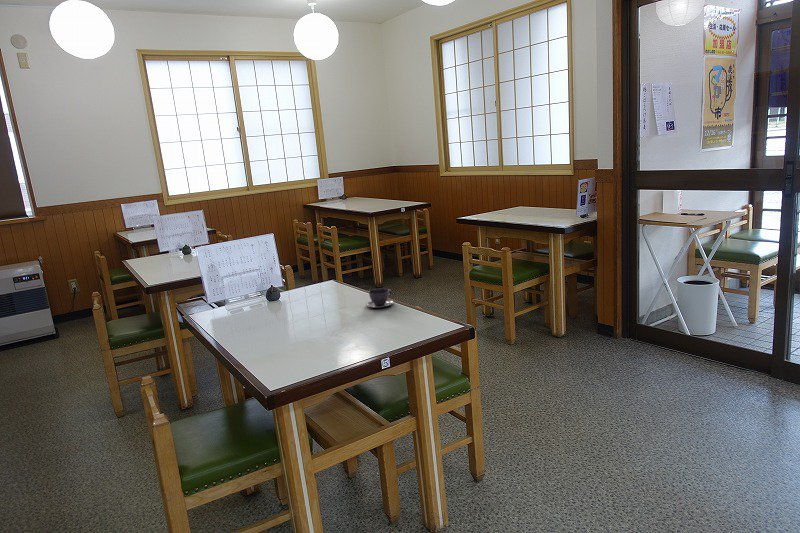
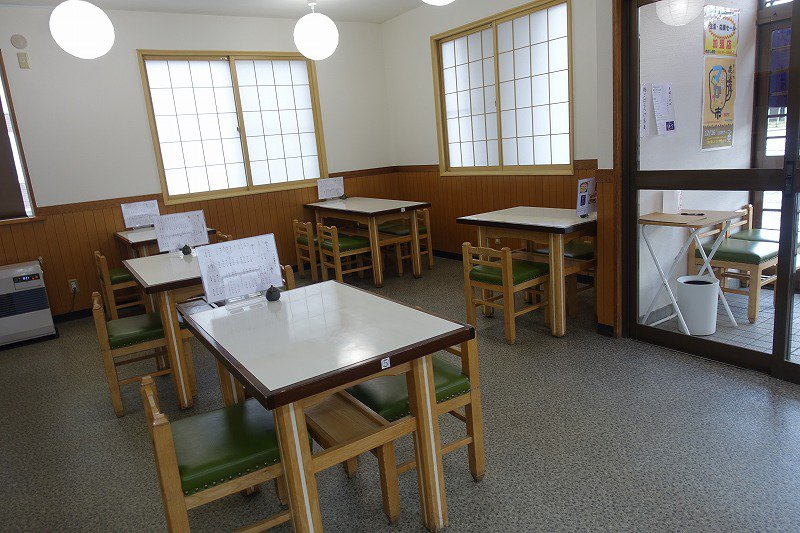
- teacup (379, 297)
